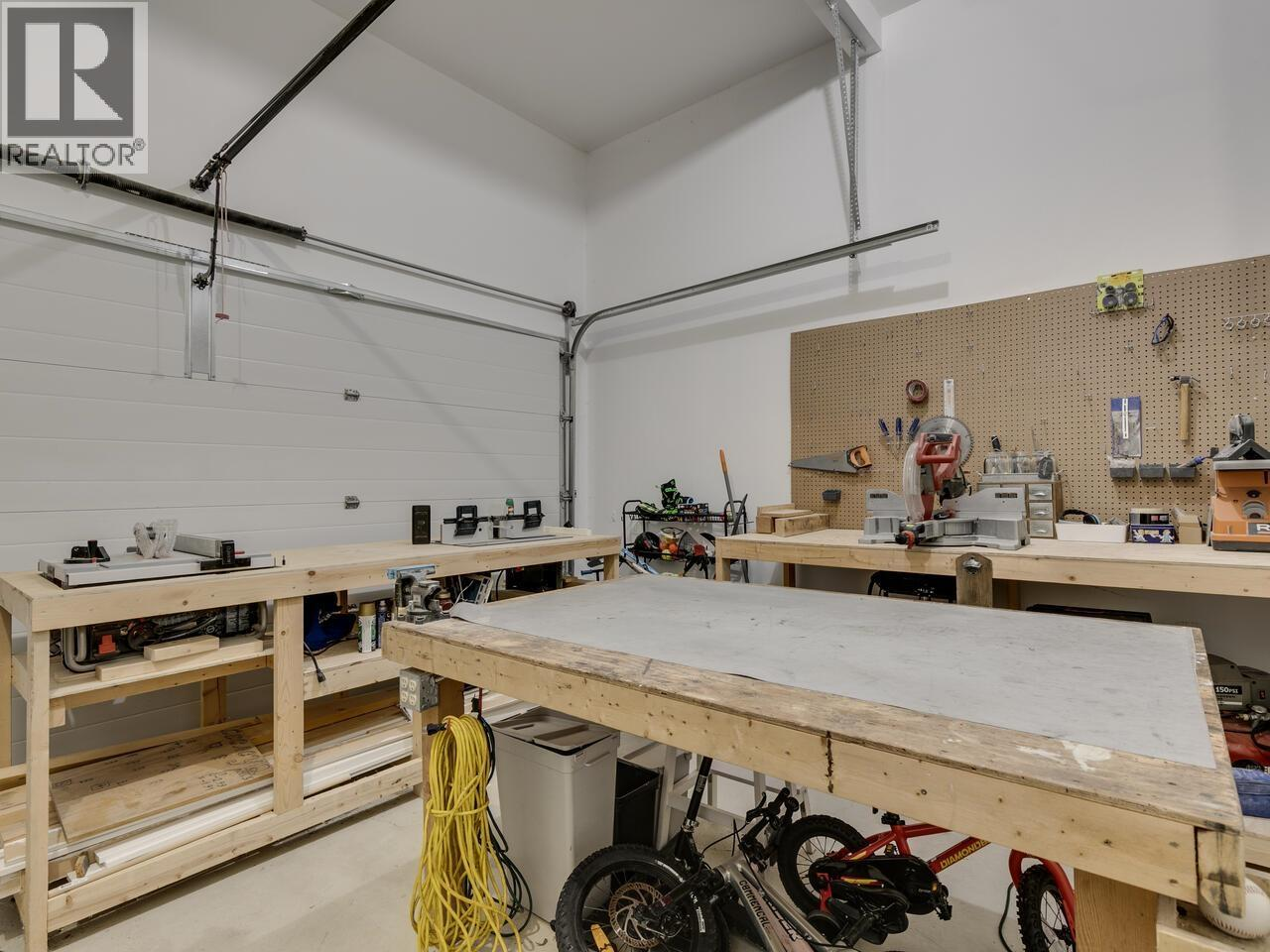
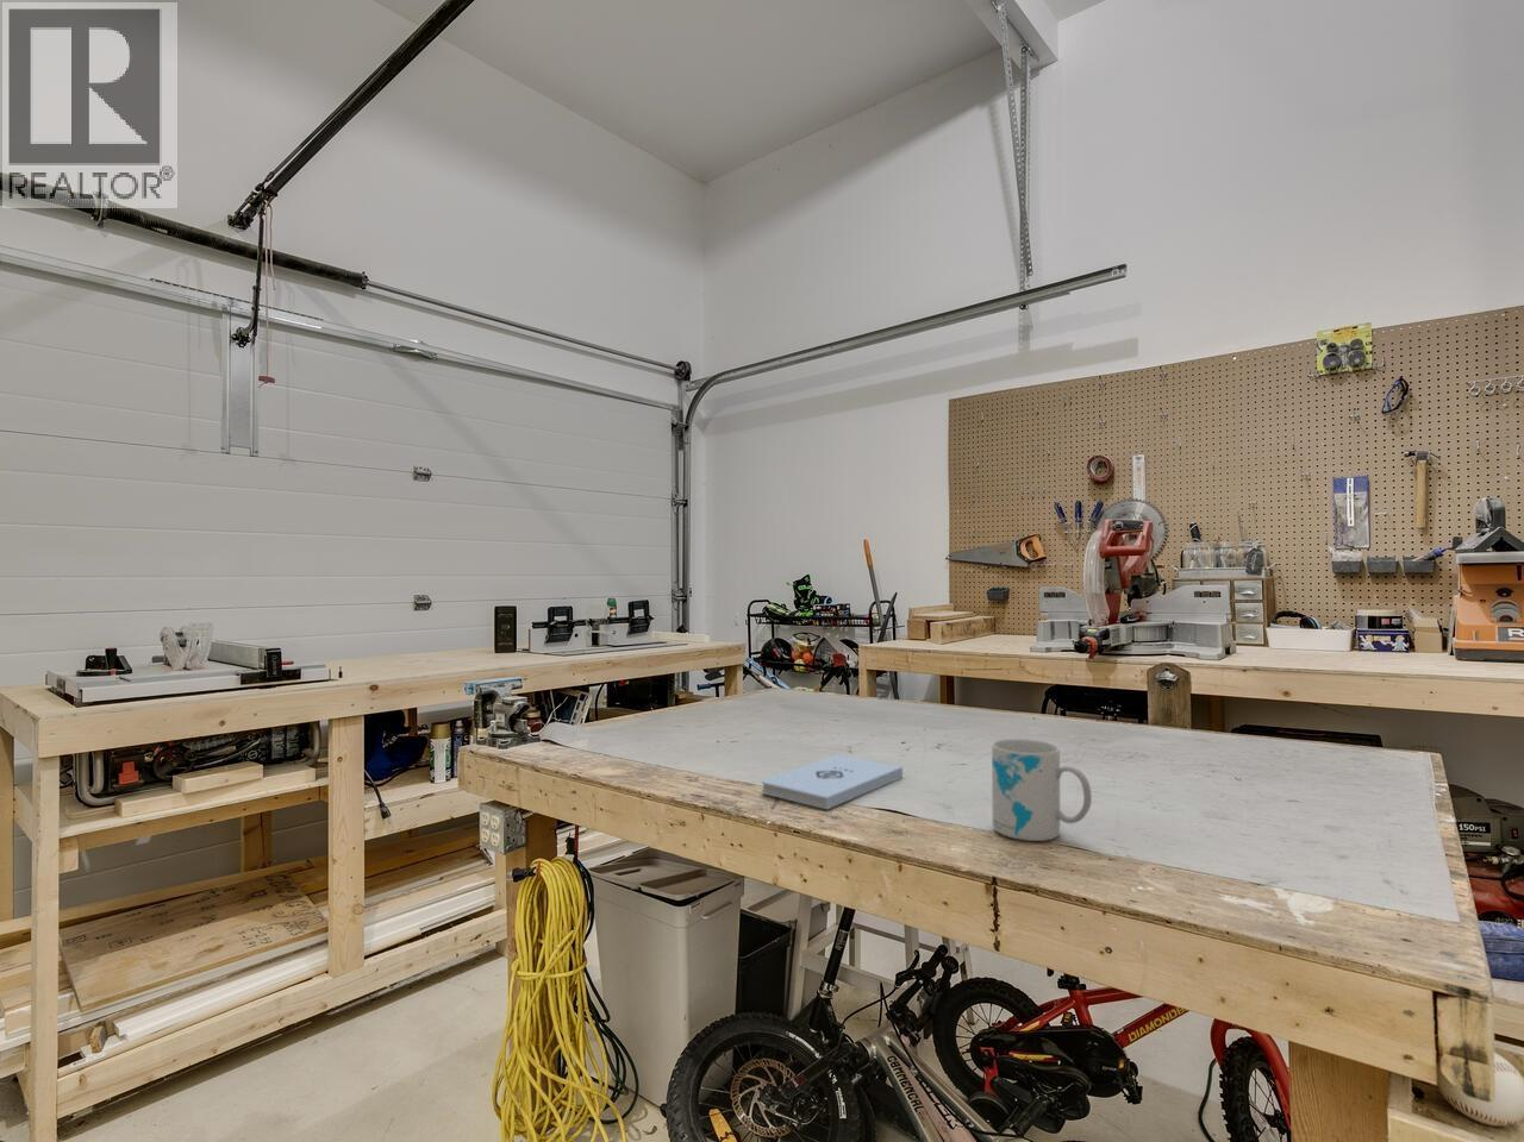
+ notepad (833, 780)
+ mug (1040, 789)
